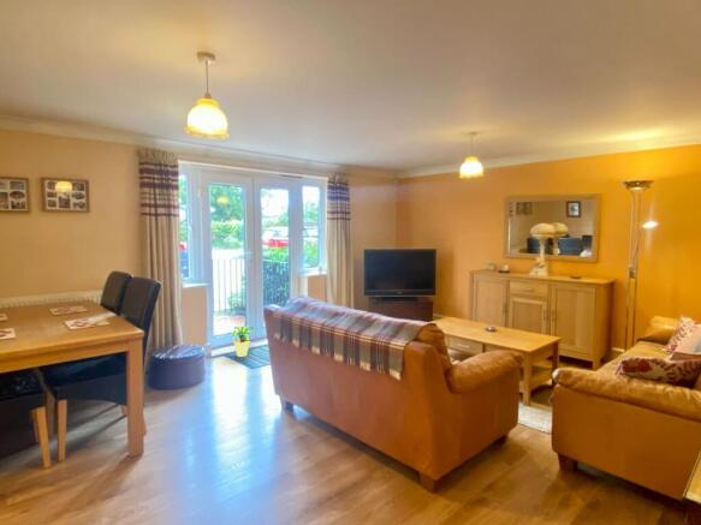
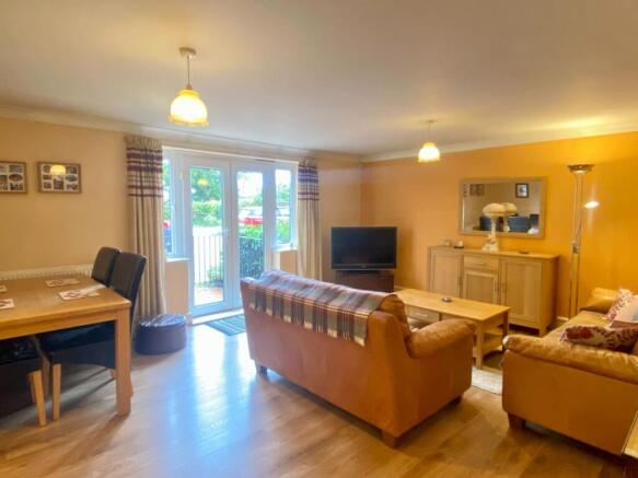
- potted plant (242, 341)
